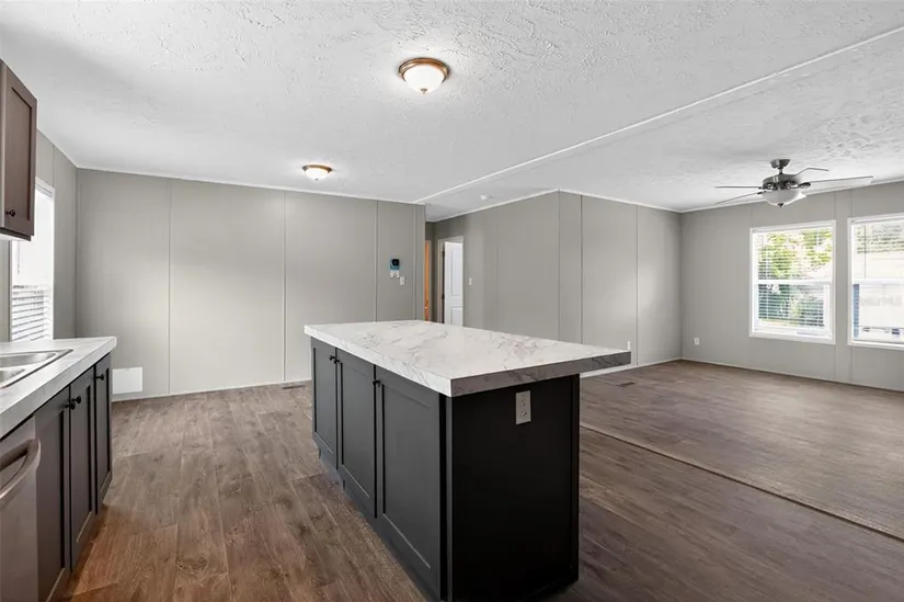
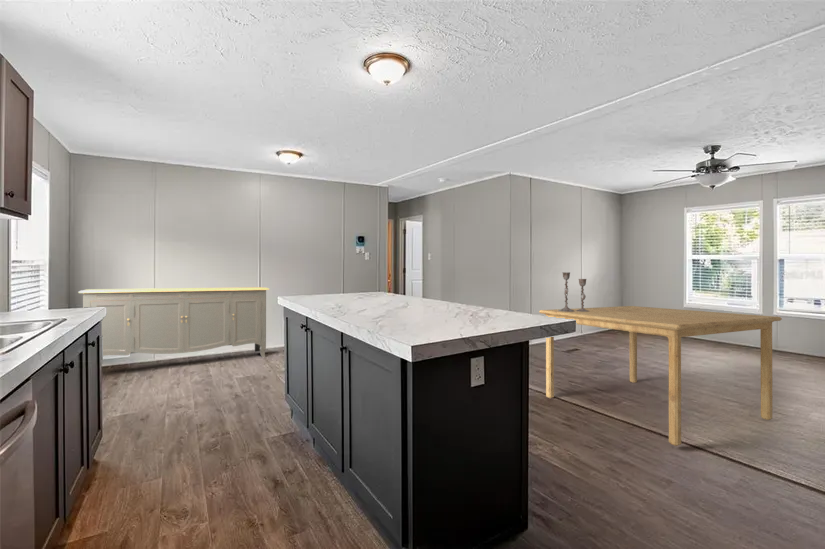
+ sideboard (183, 326)
+ candlestick (567, 291)
+ dining table (669, 358)
